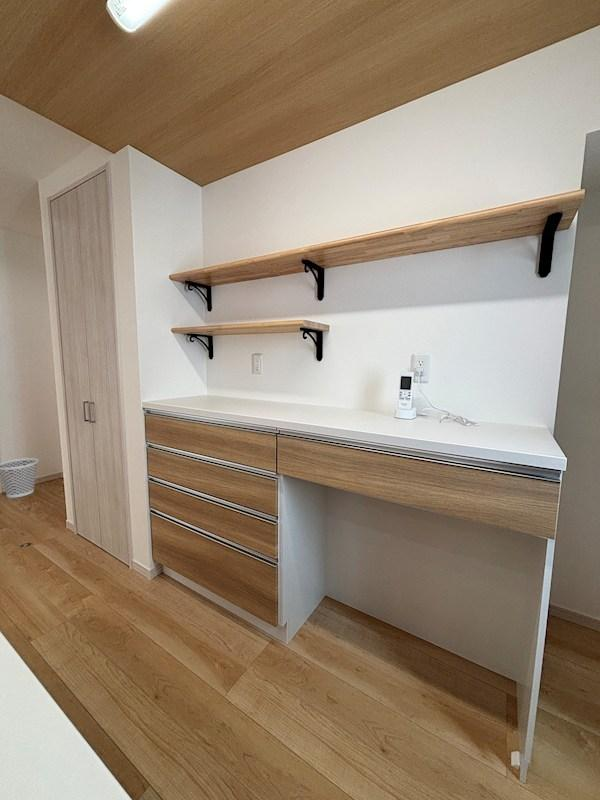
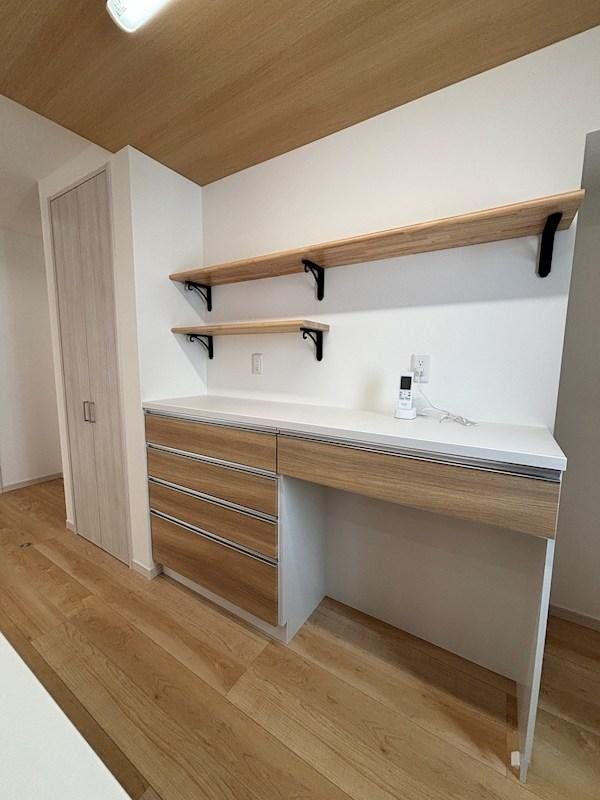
- wastebasket (19, 478)
